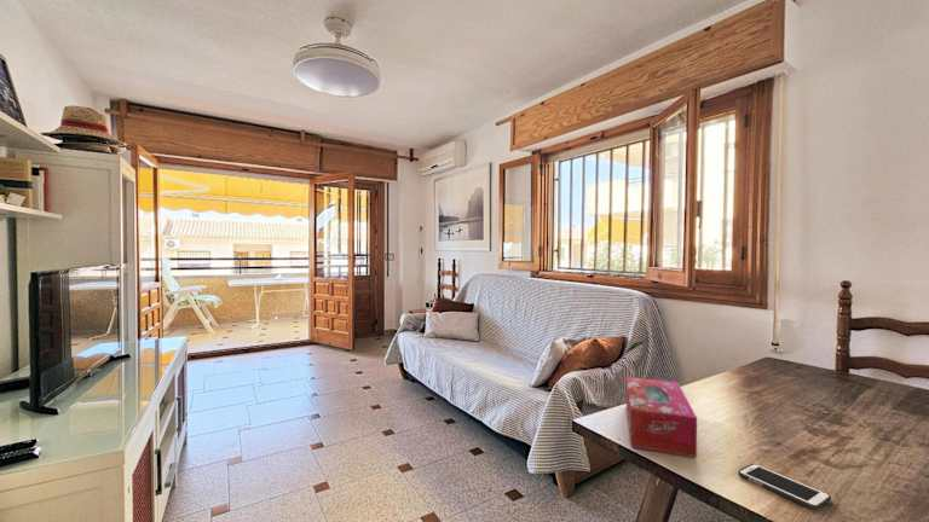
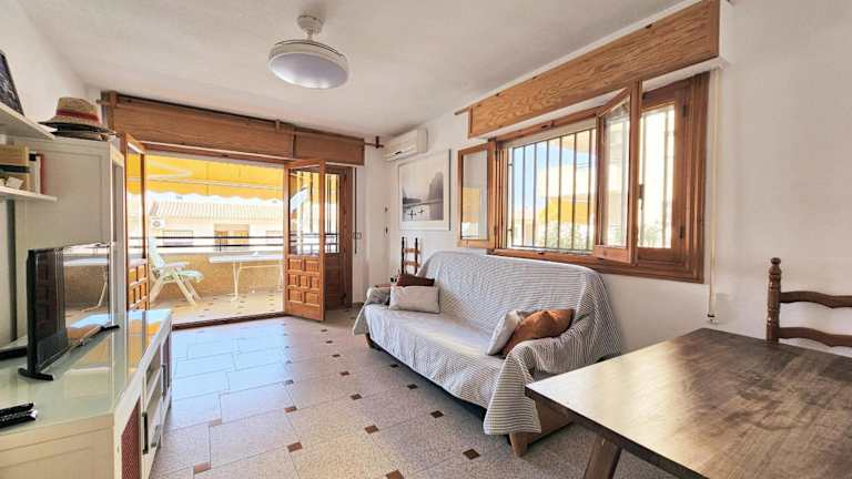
- tissue box (656, 411)
- cell phone (781, 485)
